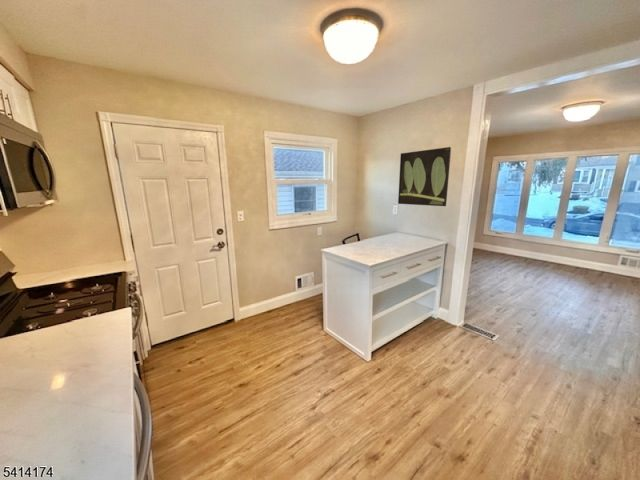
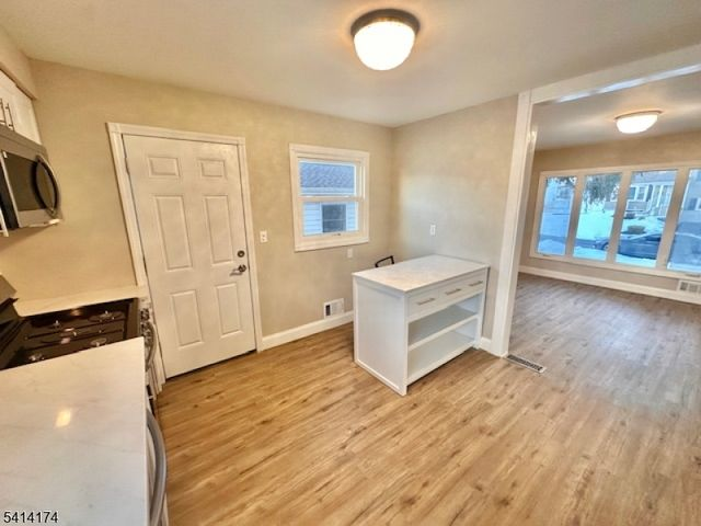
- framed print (422, 178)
